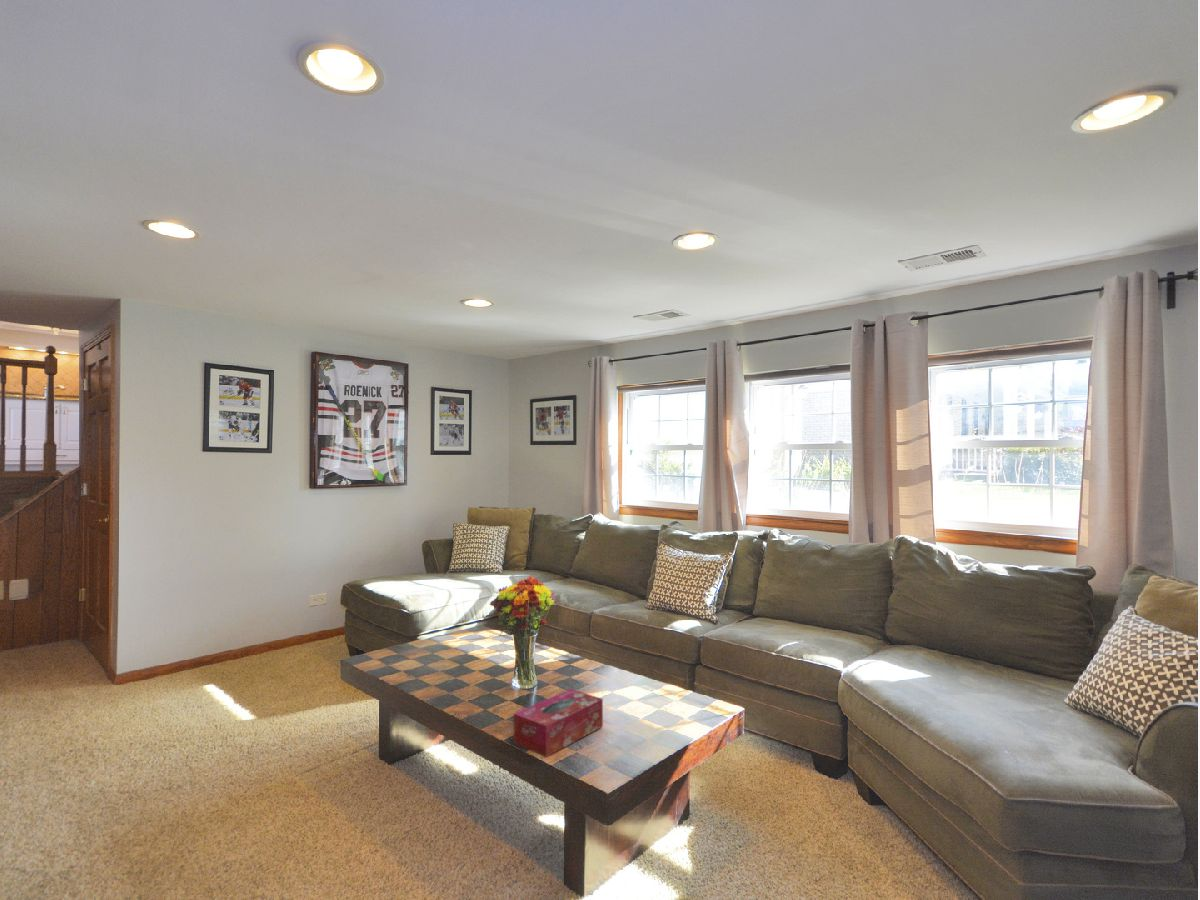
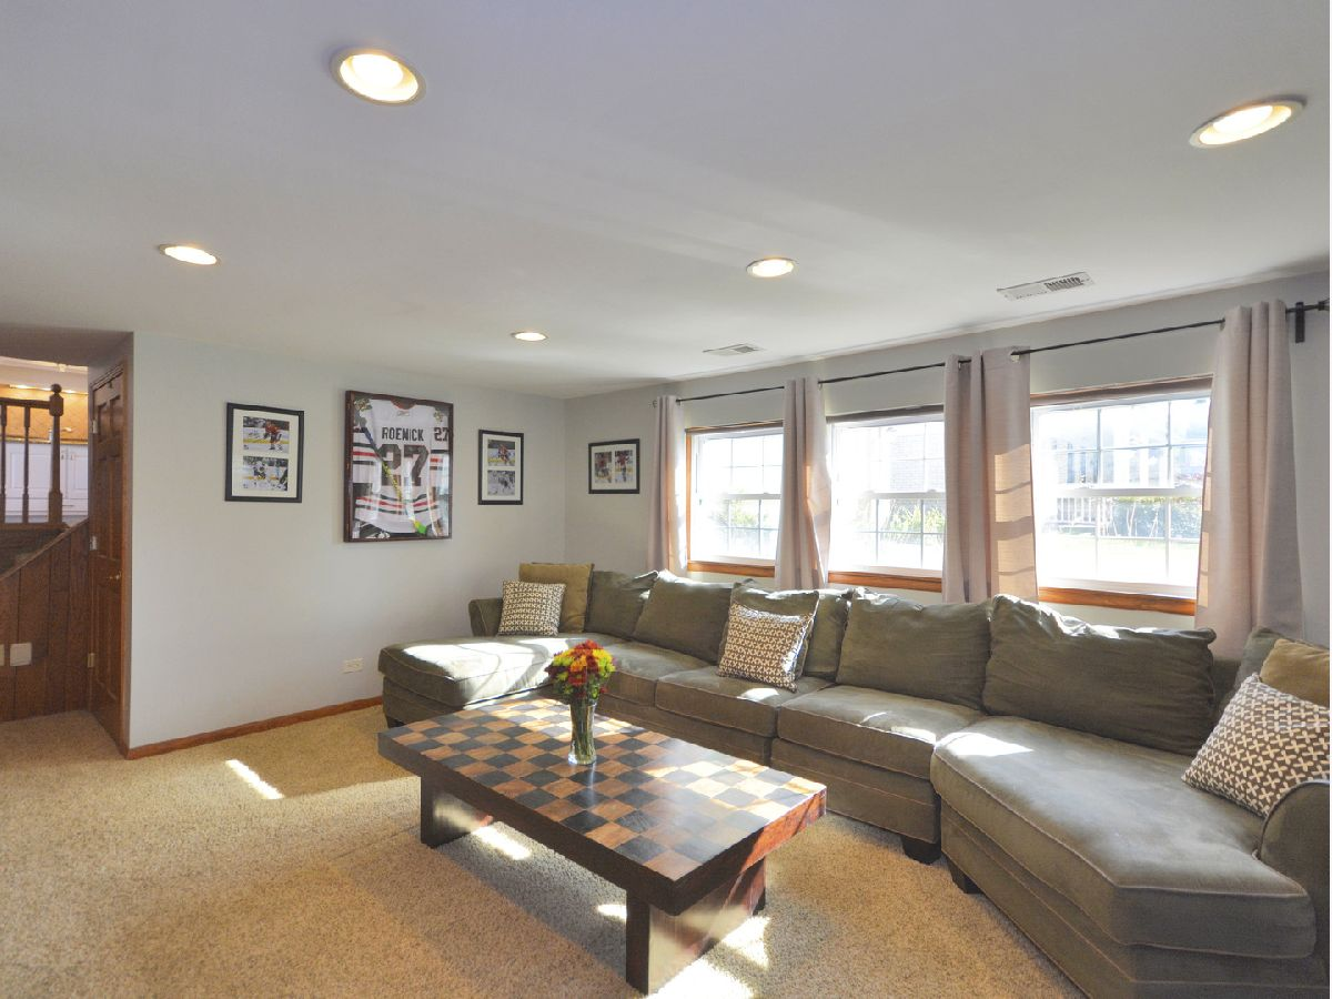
- tissue box (559, 720)
